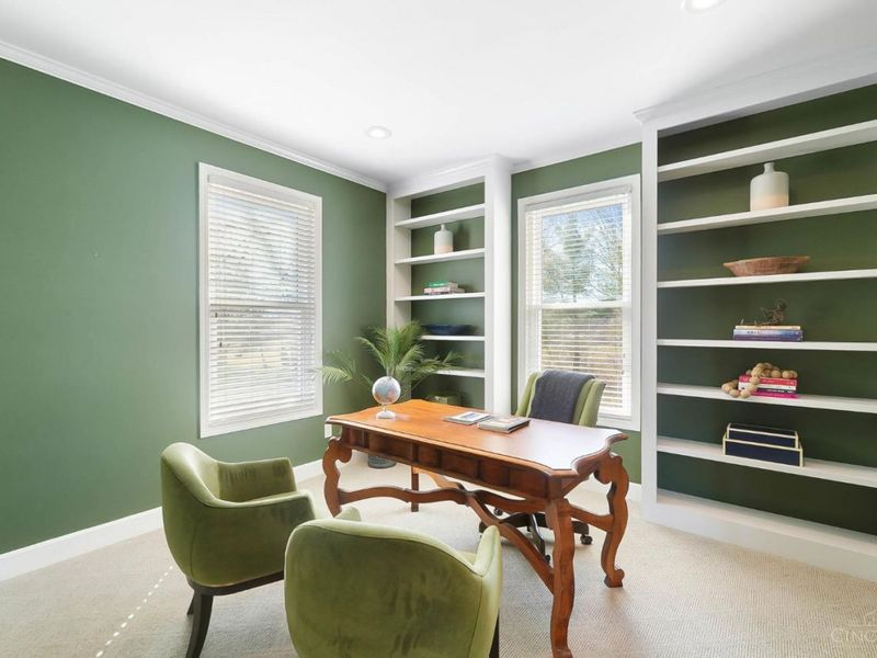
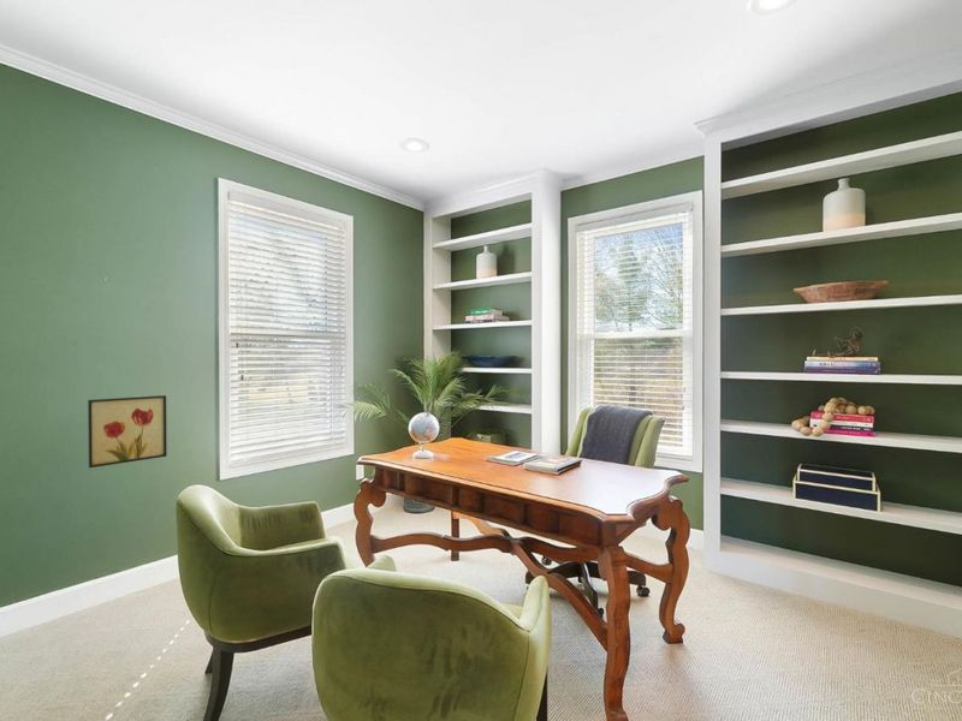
+ wall art (129, 429)
